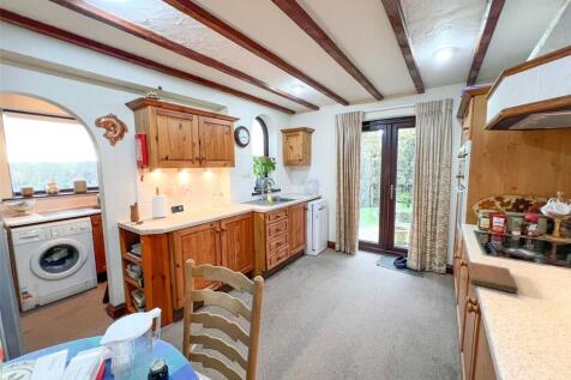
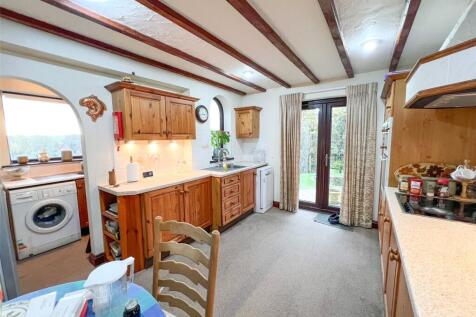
- notebook (489, 275)
